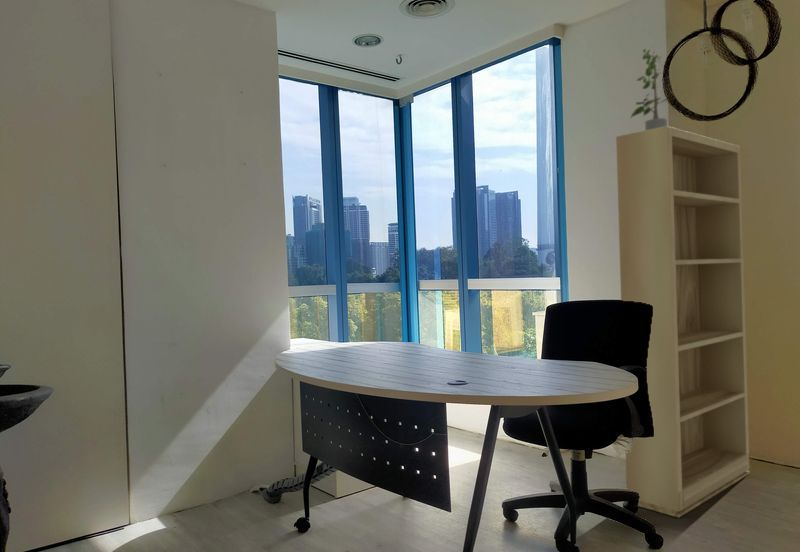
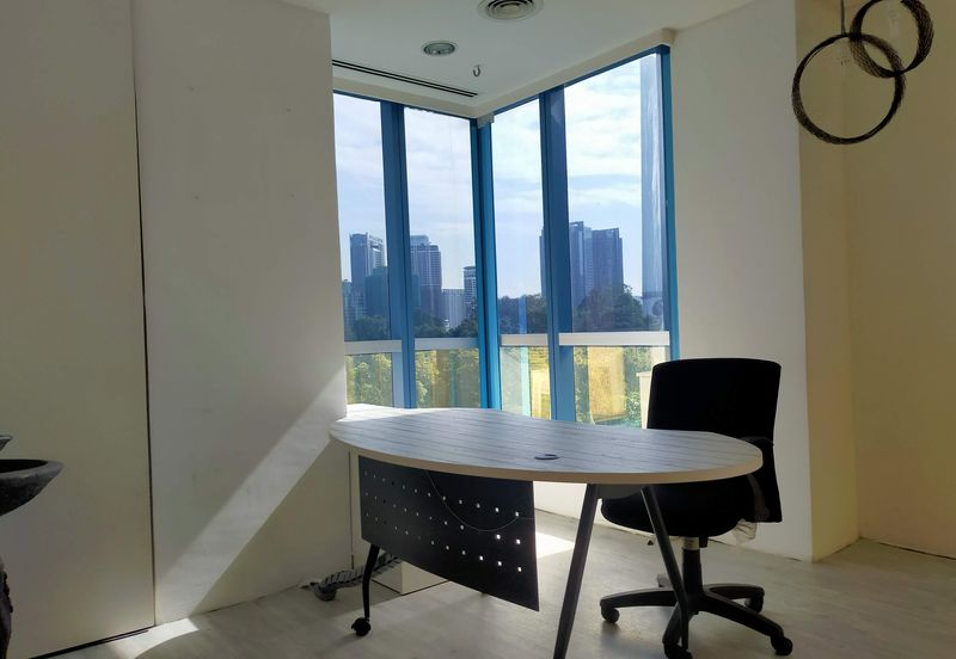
- potted plant (648, 94)
- bookshelf (687, 314)
